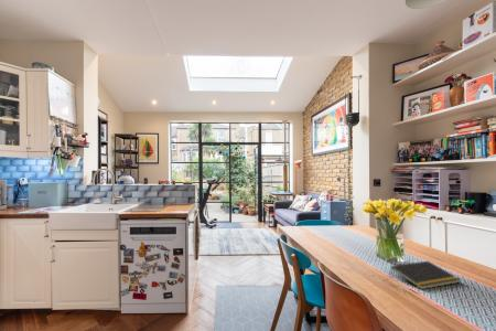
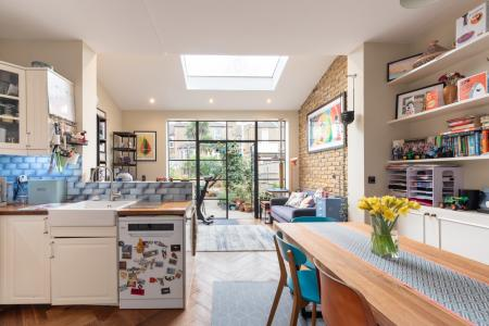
- notepad (424, 274)
